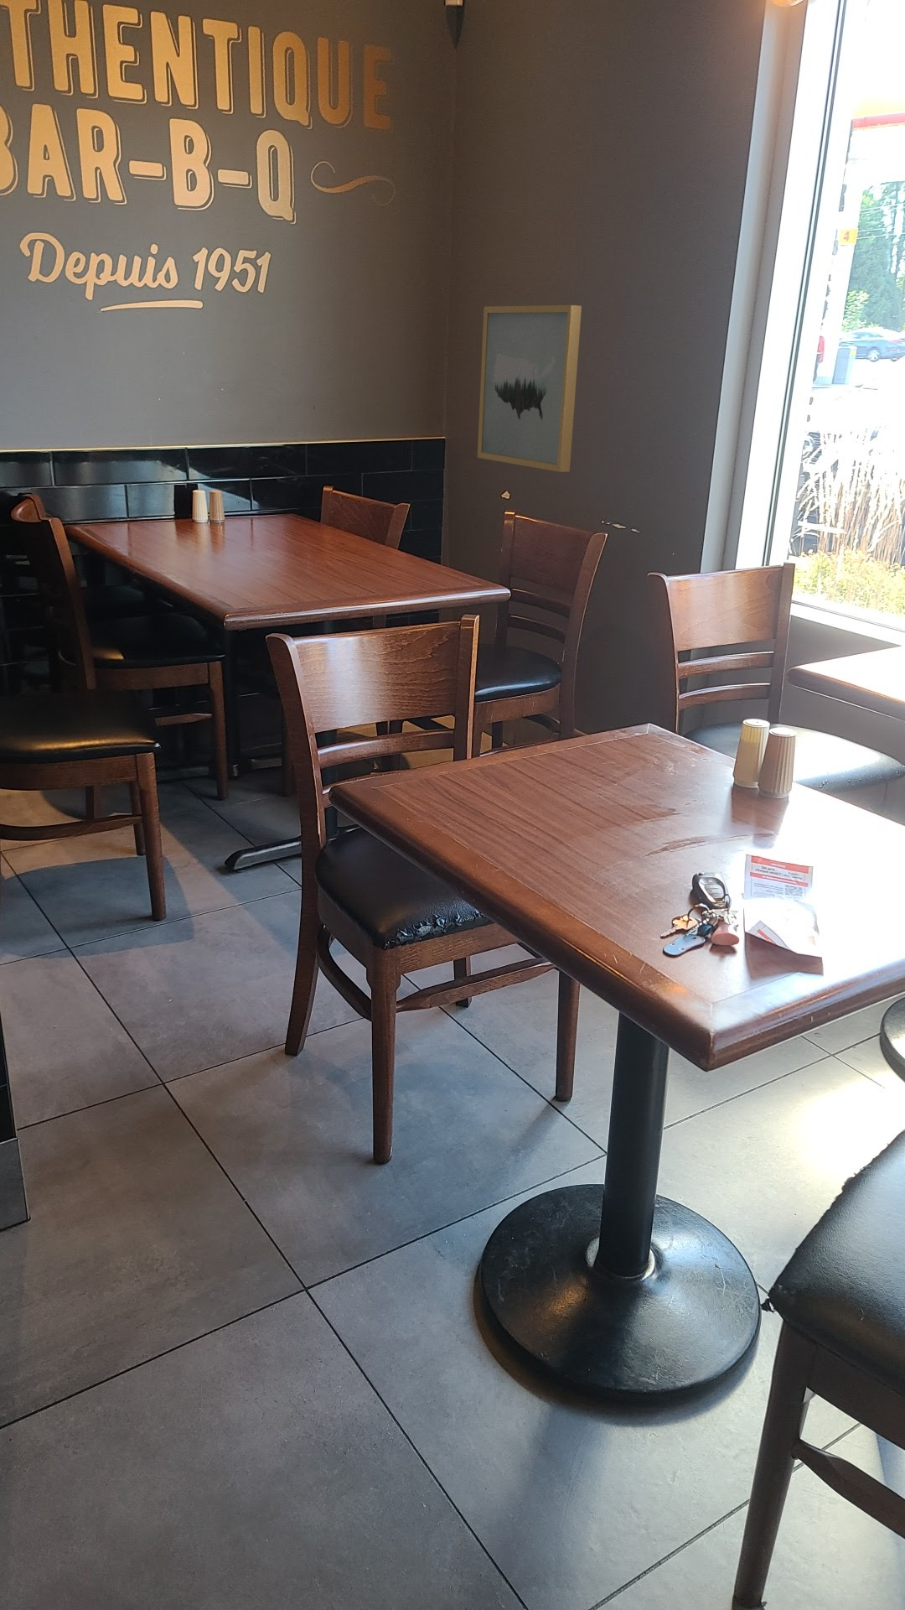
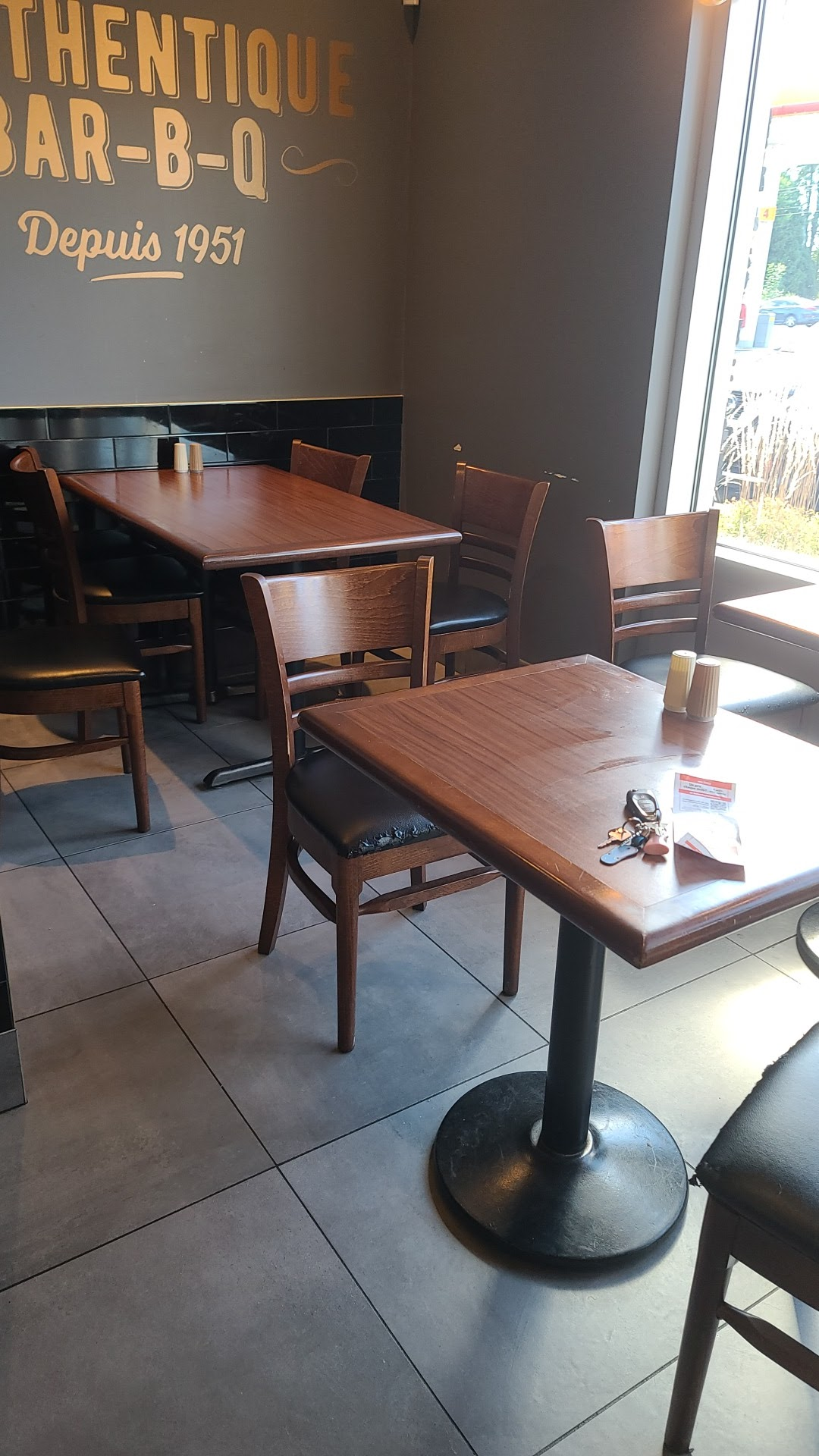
- wall art (525, 387)
